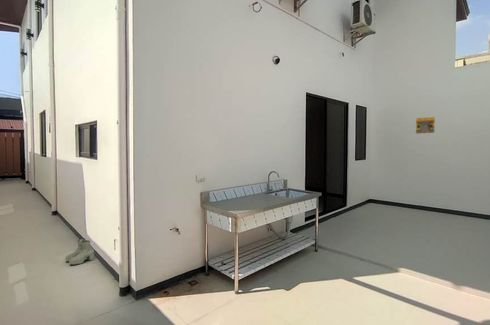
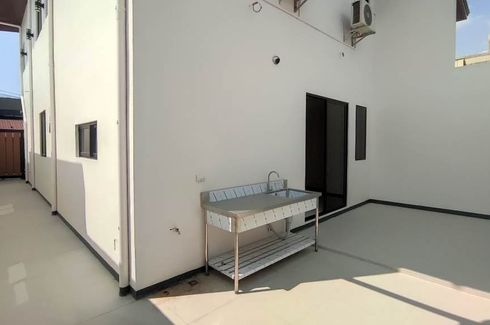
- wall decoration (425, 125)
- boots (79, 250)
